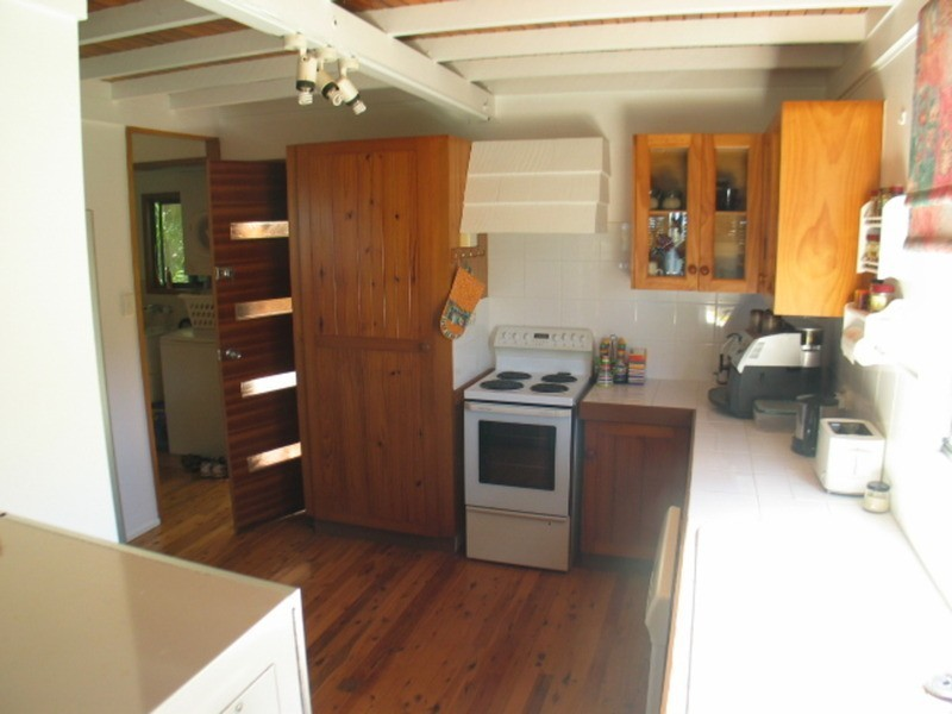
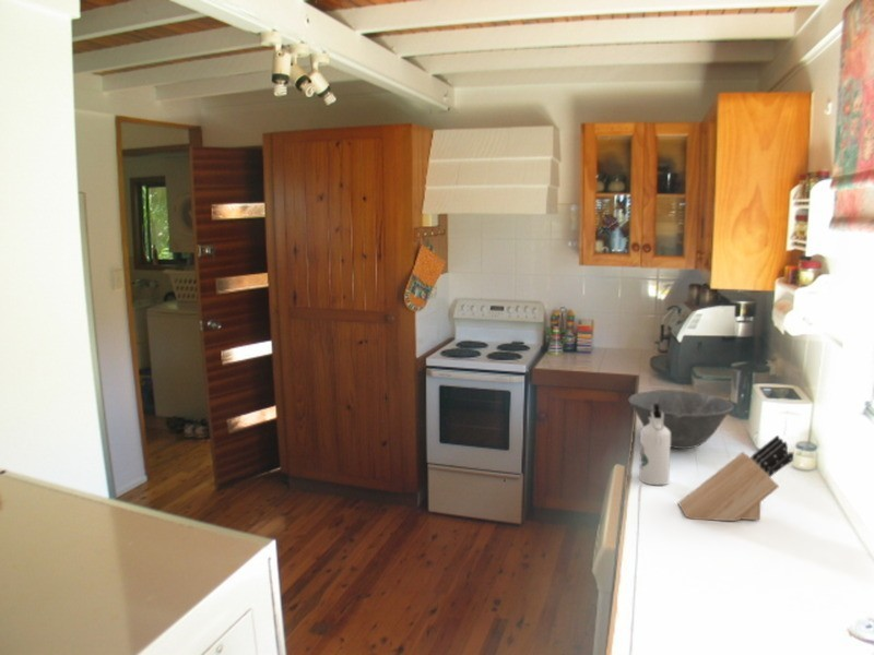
+ knife block (735, 475)
+ bowl (678, 422)
+ water bottle (656, 444)
